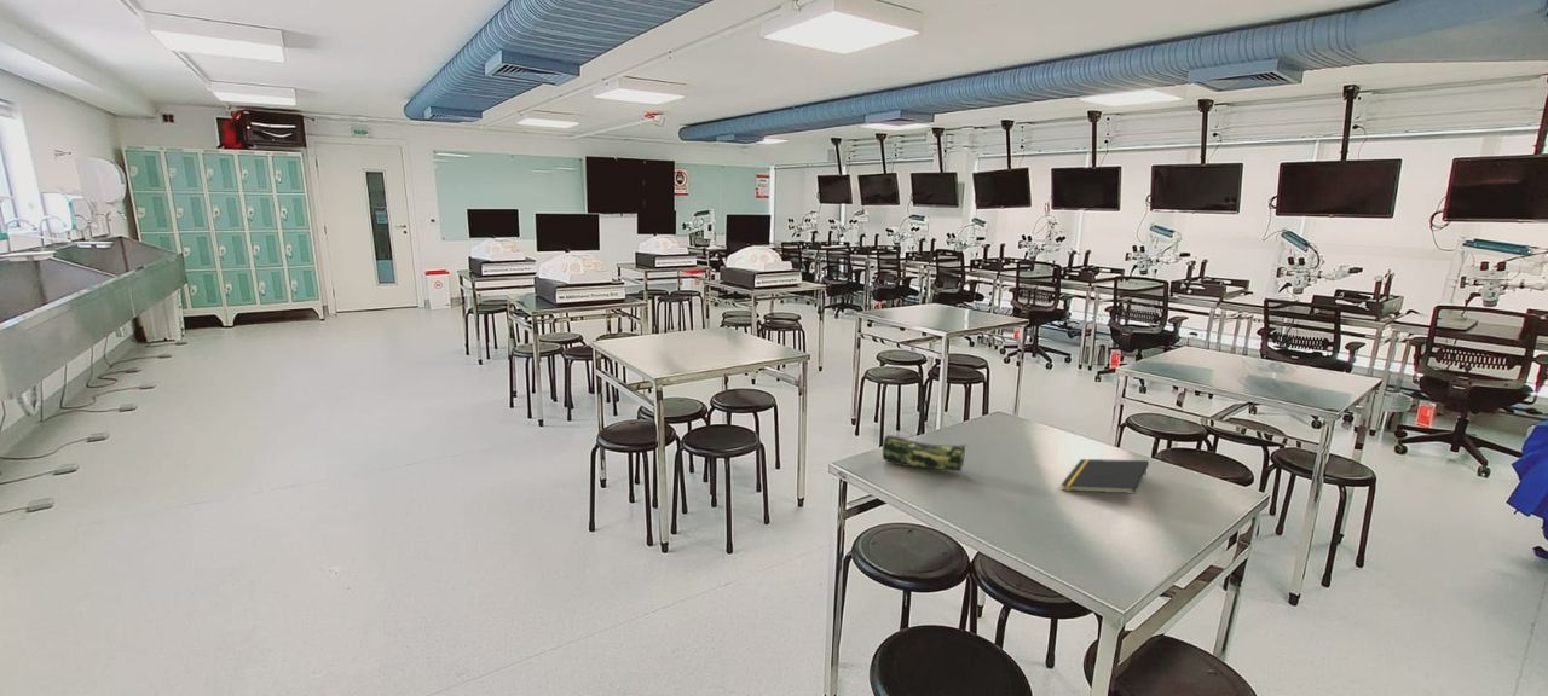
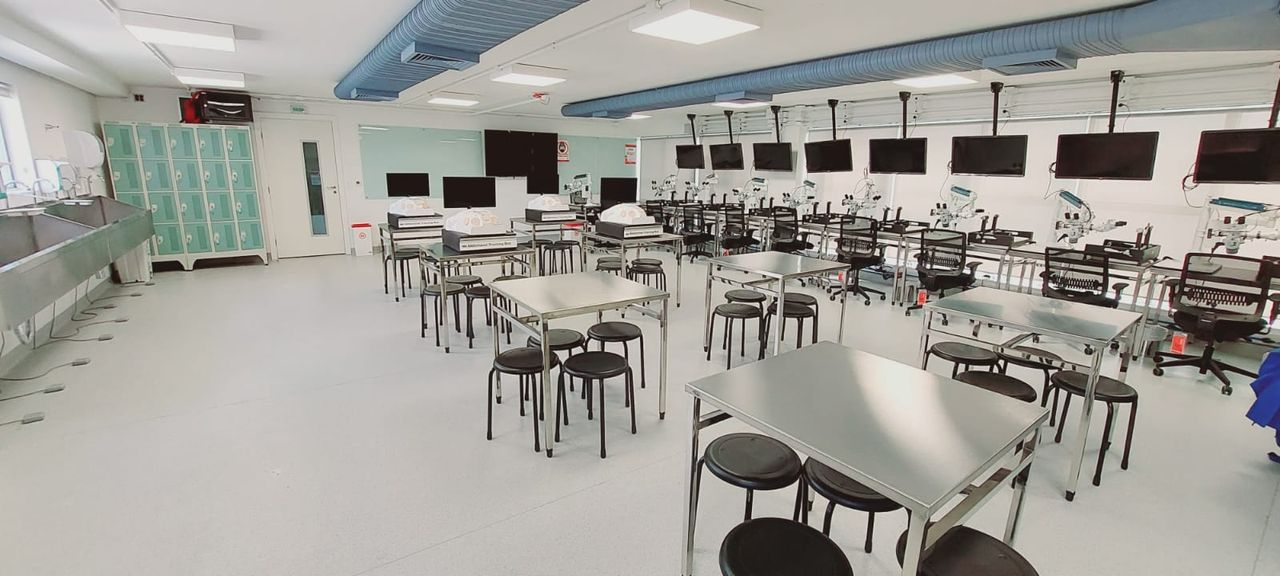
- notepad (1105, 475)
- pencil case (925, 453)
